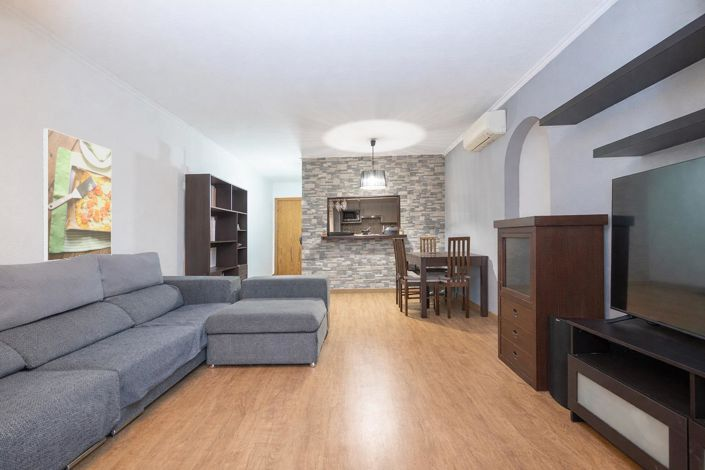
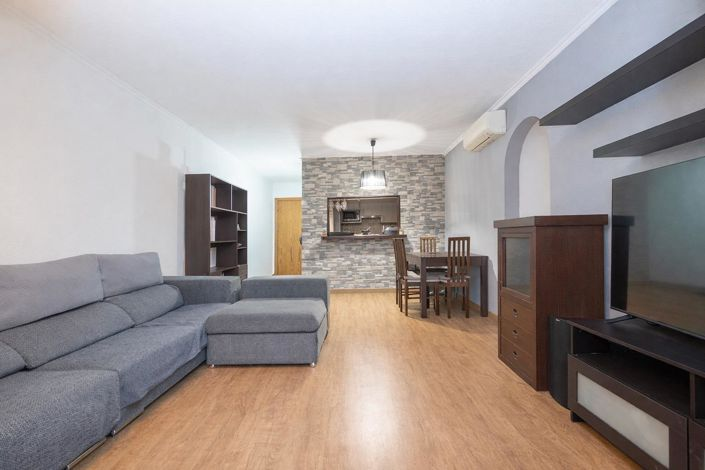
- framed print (81, 199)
